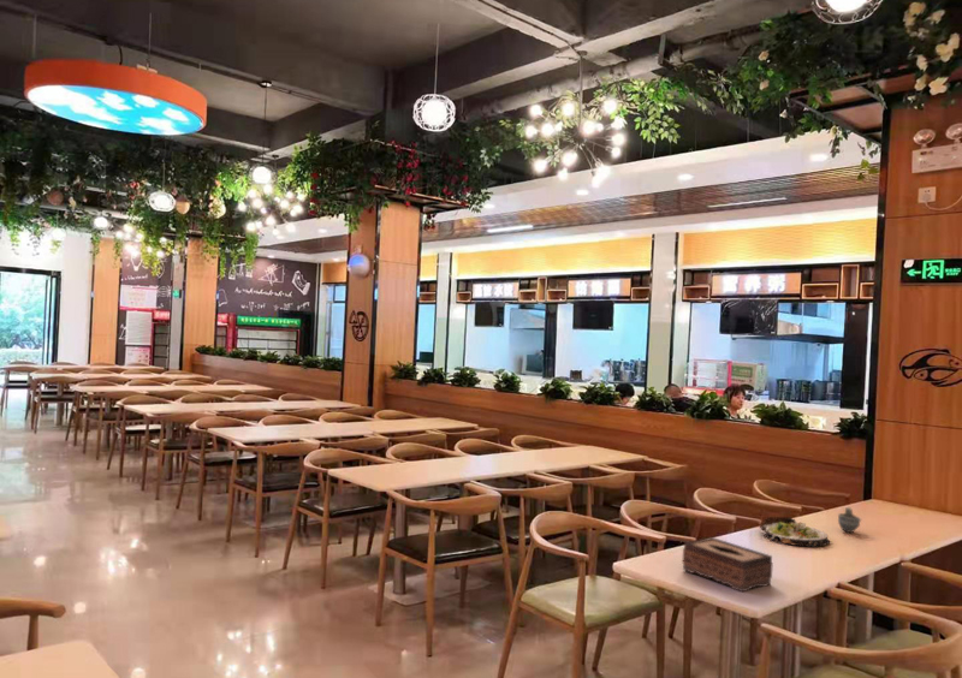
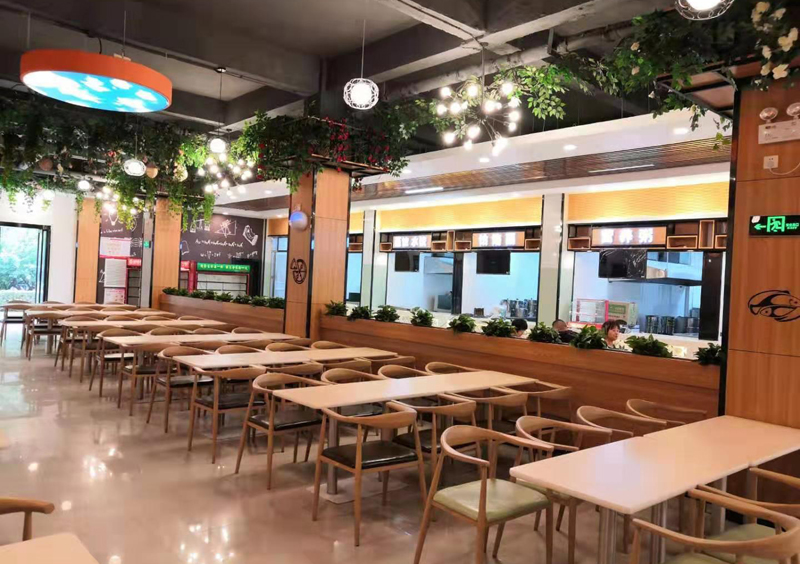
- cup (849, 519)
- salad plate (795, 530)
- tissue box (726, 563)
